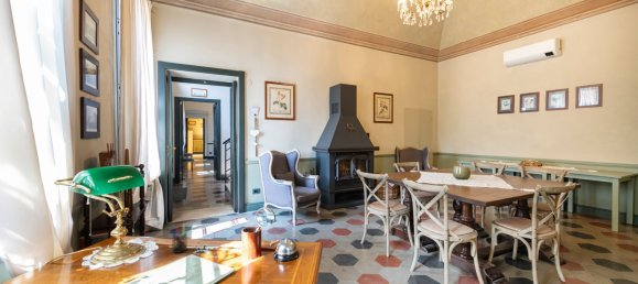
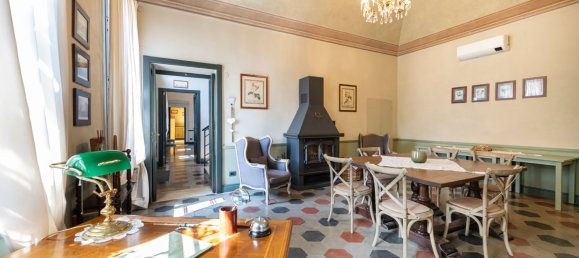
- pen holder (181, 237)
